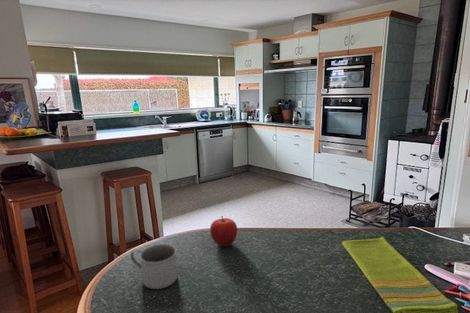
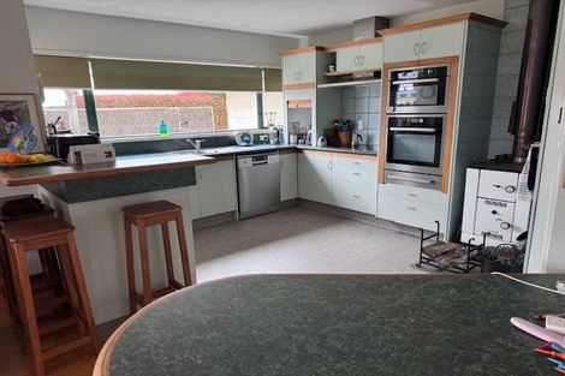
- dish towel (389, 269)
- fruit (223, 230)
- mug (156, 265)
